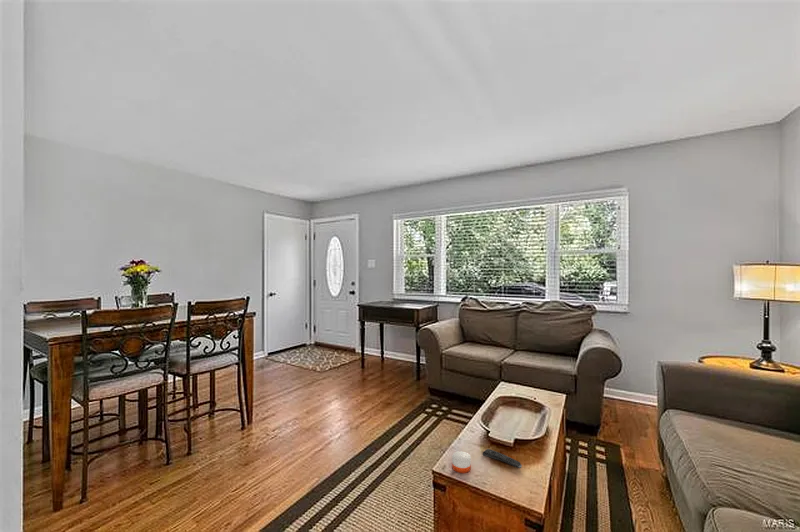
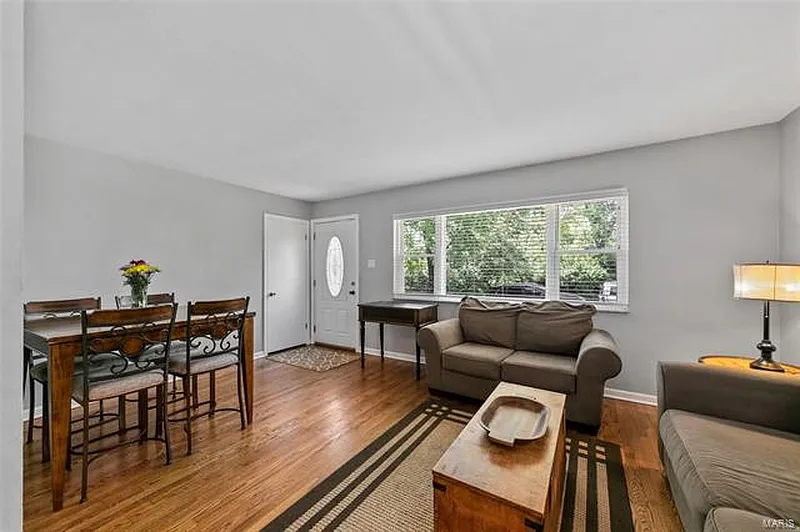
- candle (461, 455)
- remote control (502, 458)
